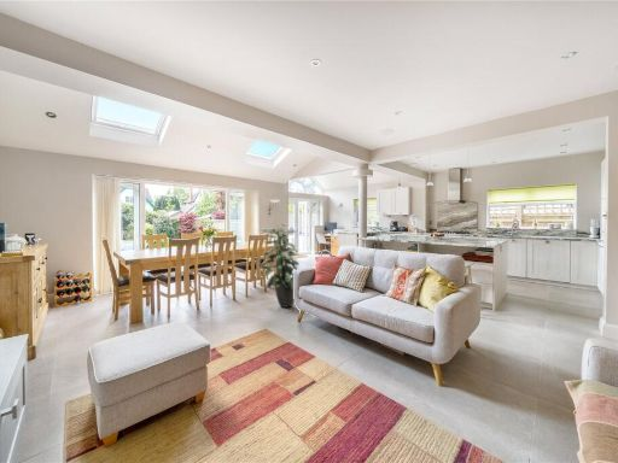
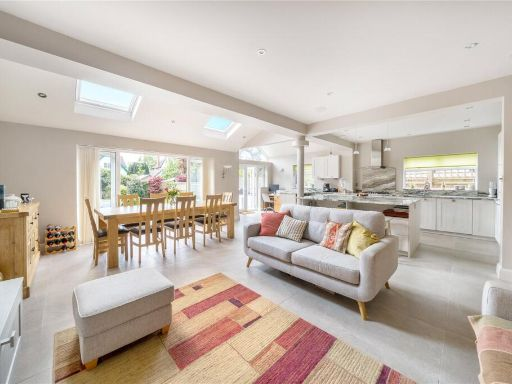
- indoor plant (281, 264)
